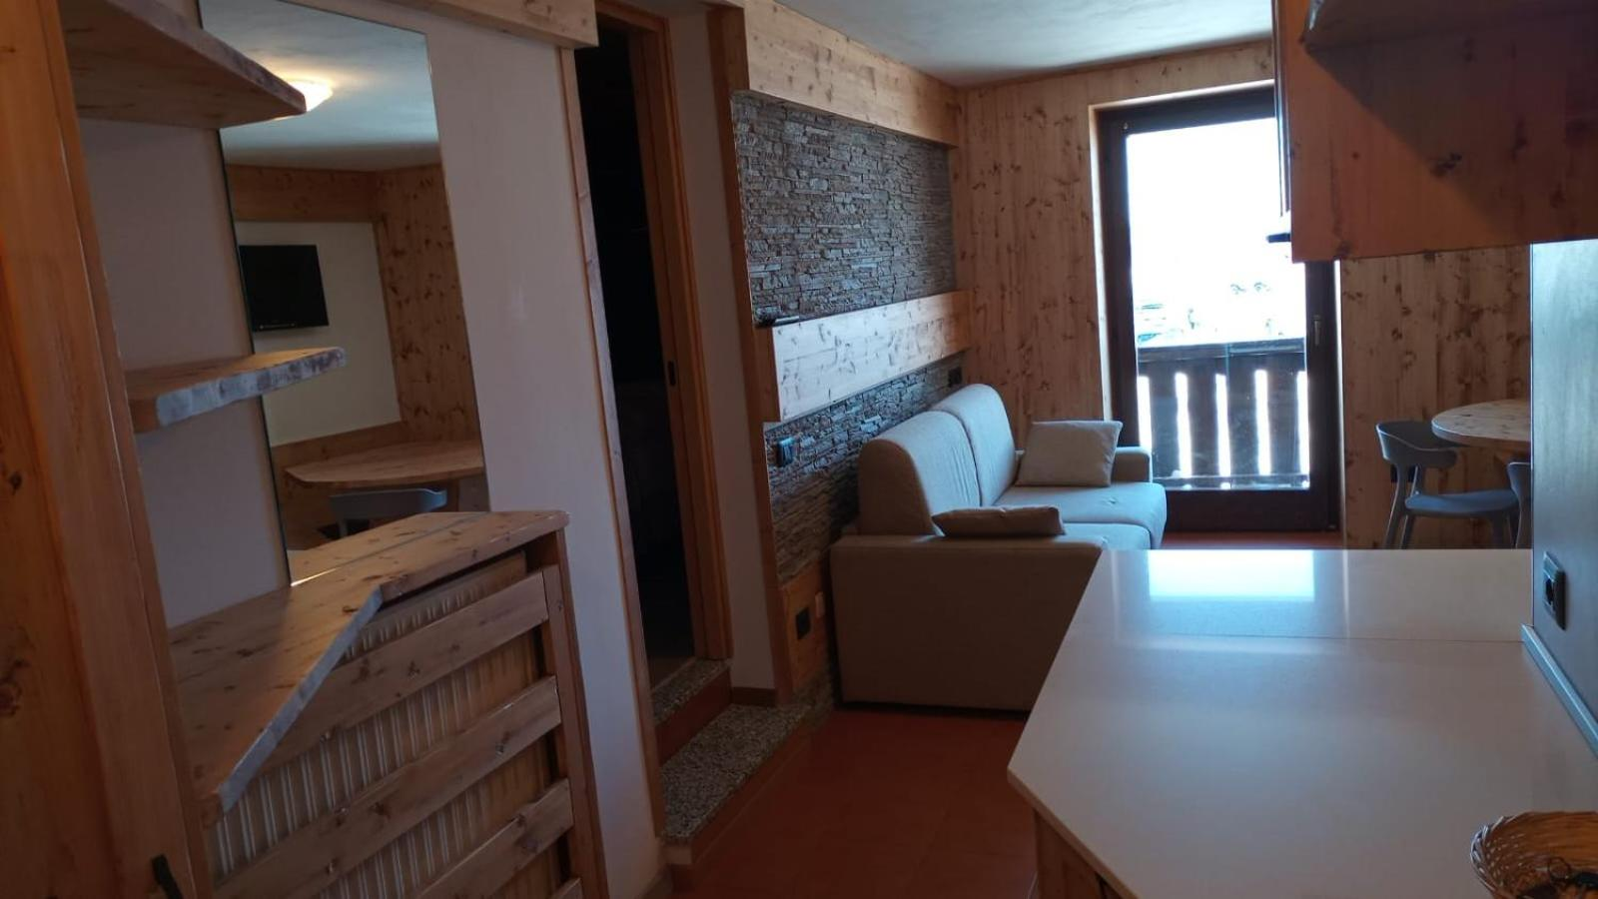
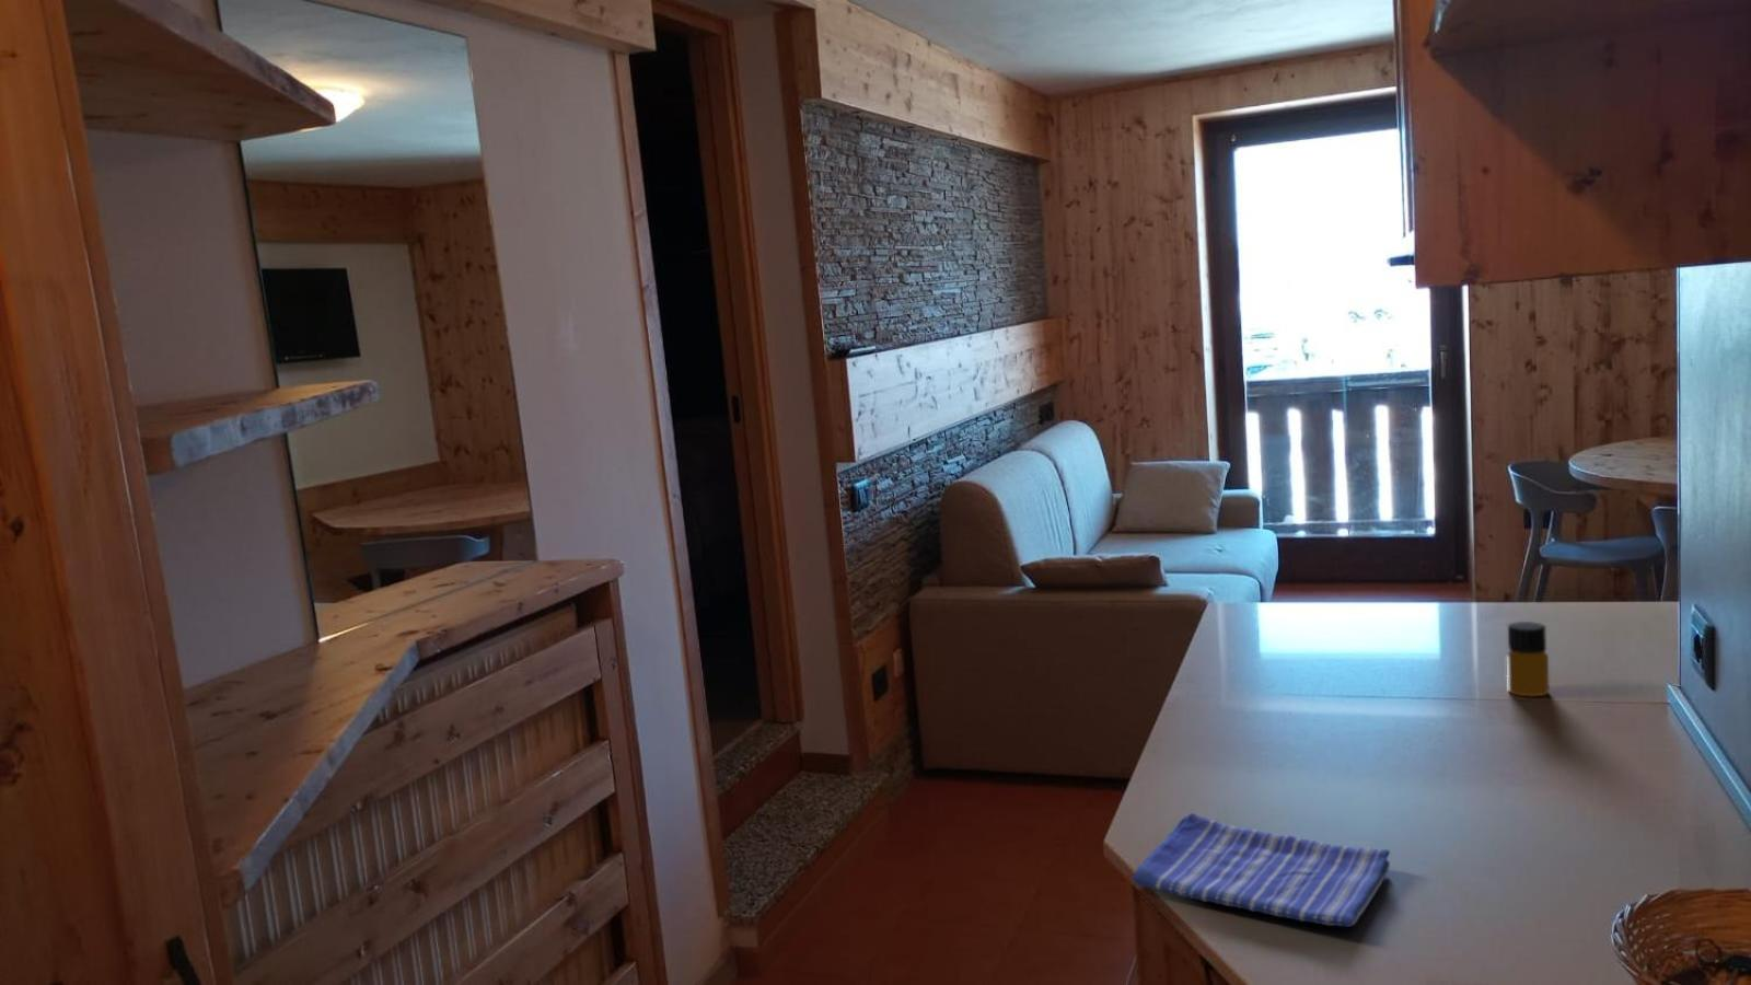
+ bottle (1526, 658)
+ dish towel (1259, 866)
